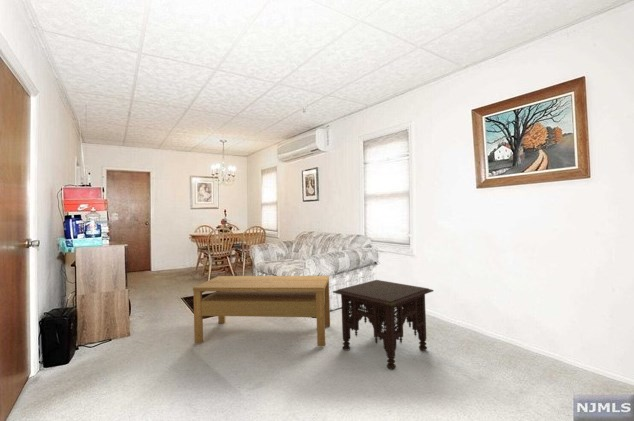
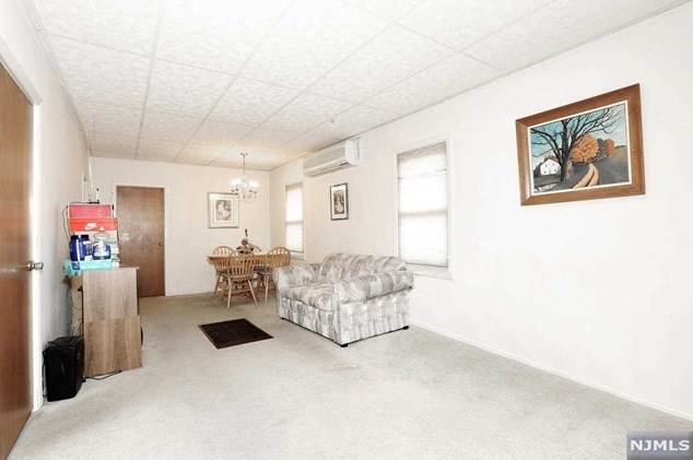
- side table (383, 319)
- coffee table (265, 307)
